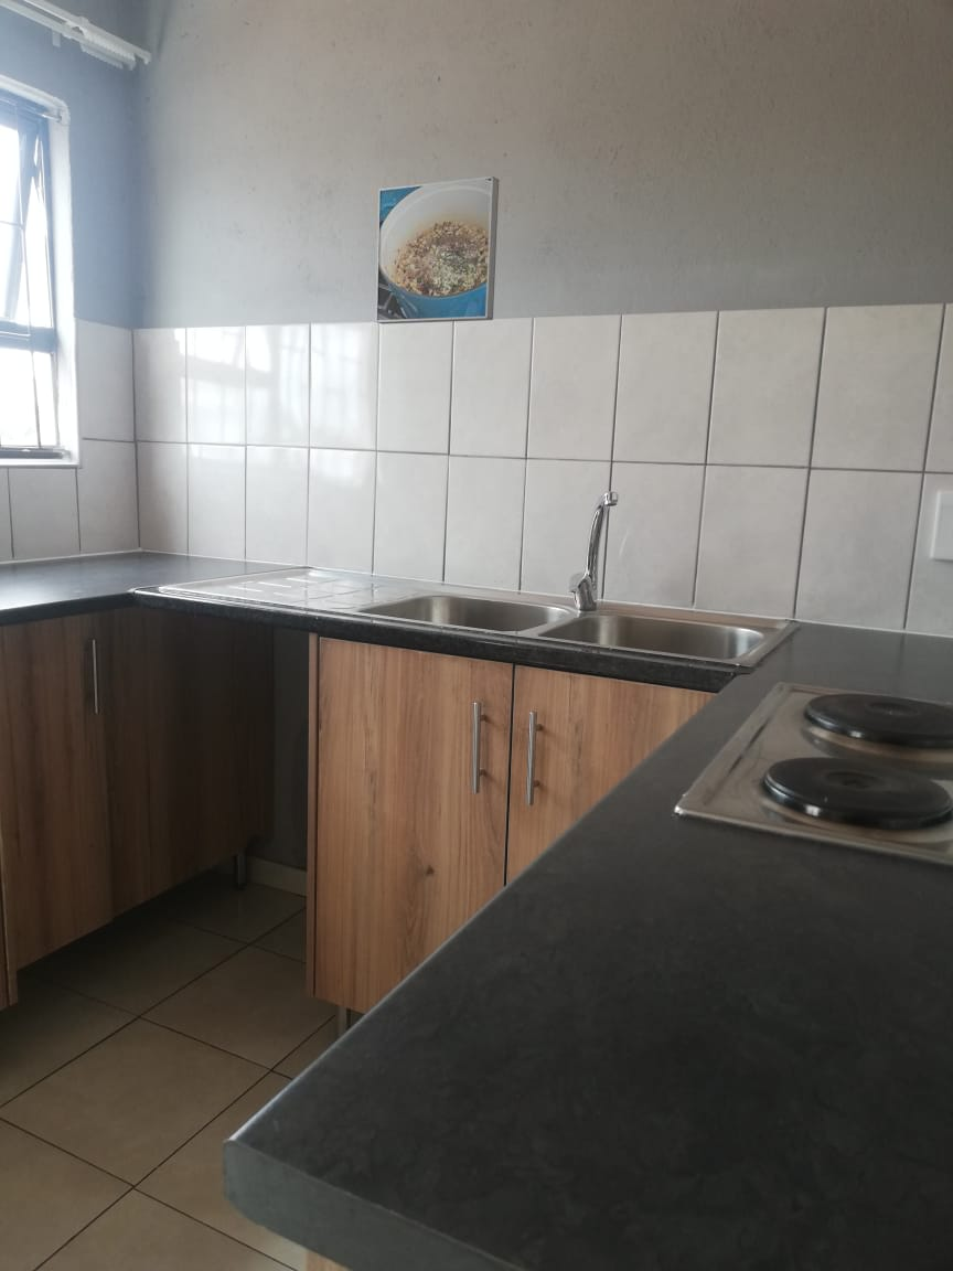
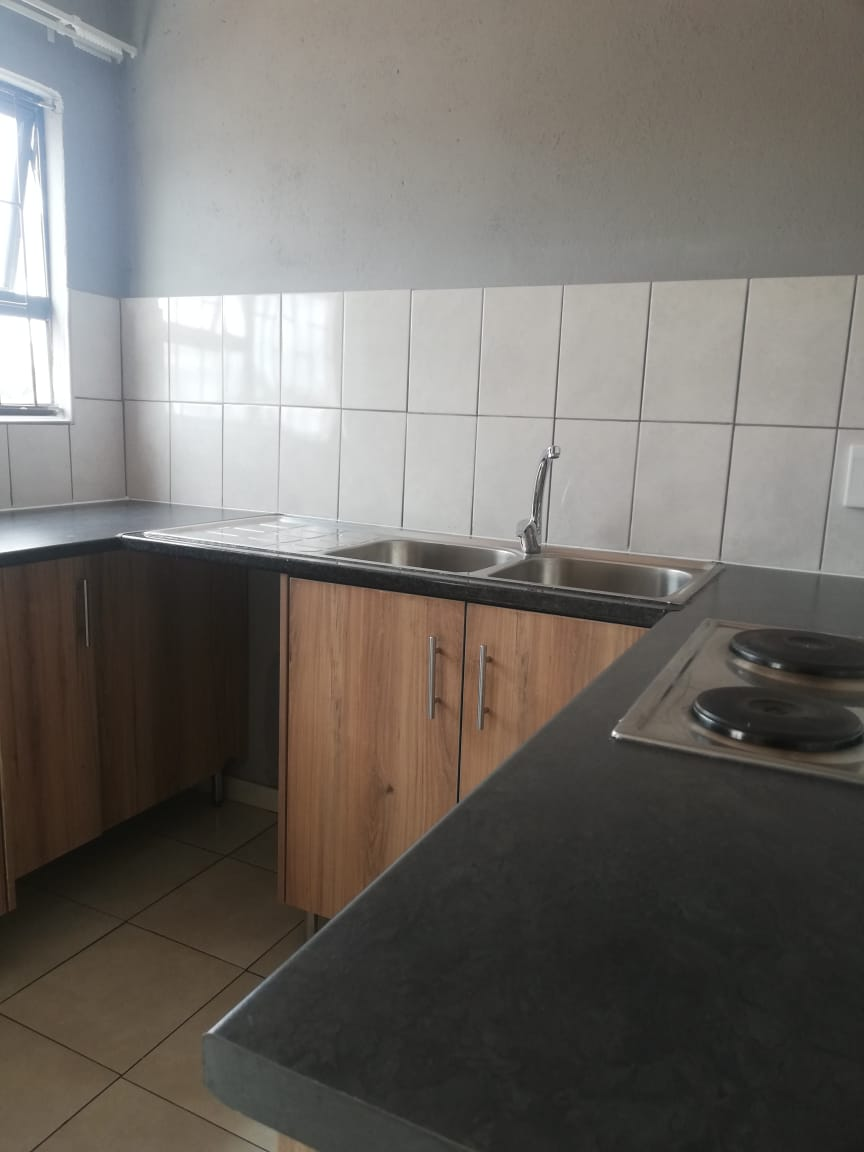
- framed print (435, 253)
